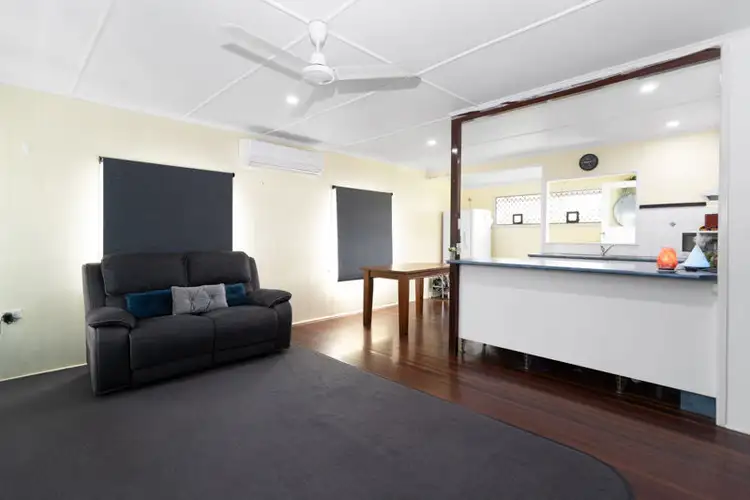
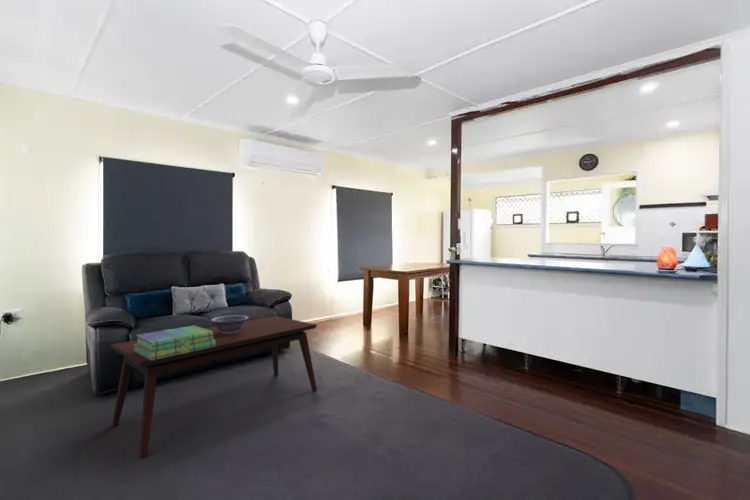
+ coffee table (223, 357)
+ stack of books (175, 340)
+ decorative bowl (229, 324)
